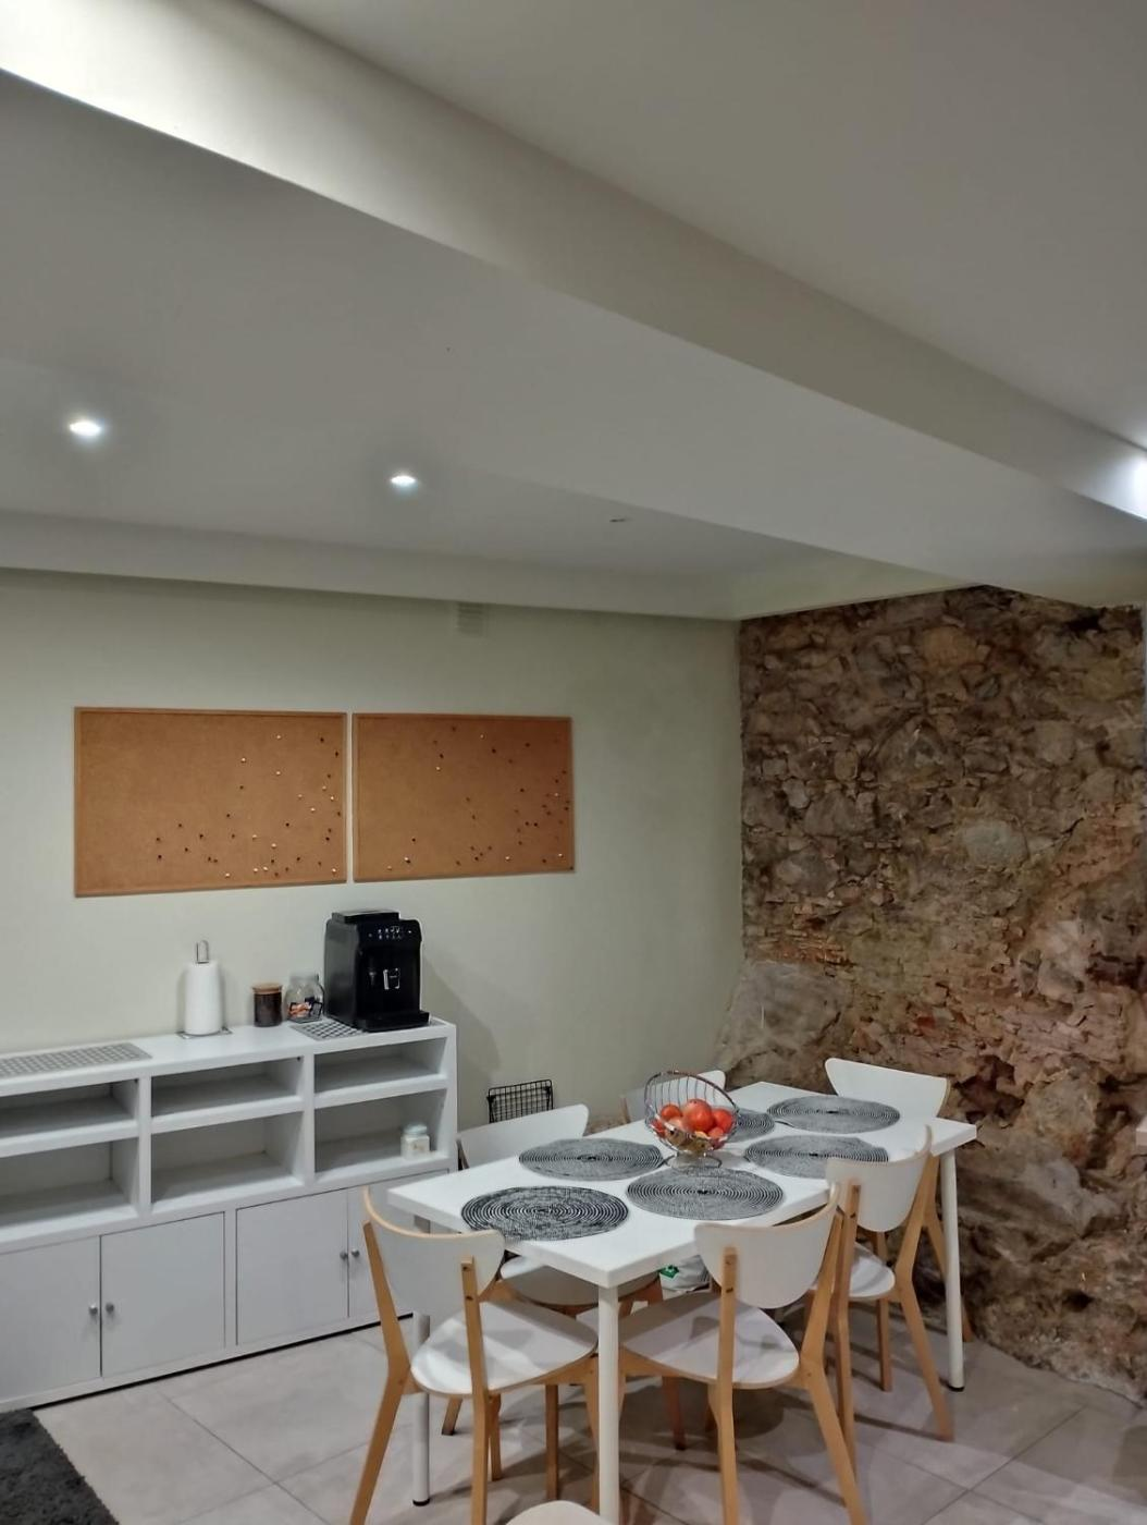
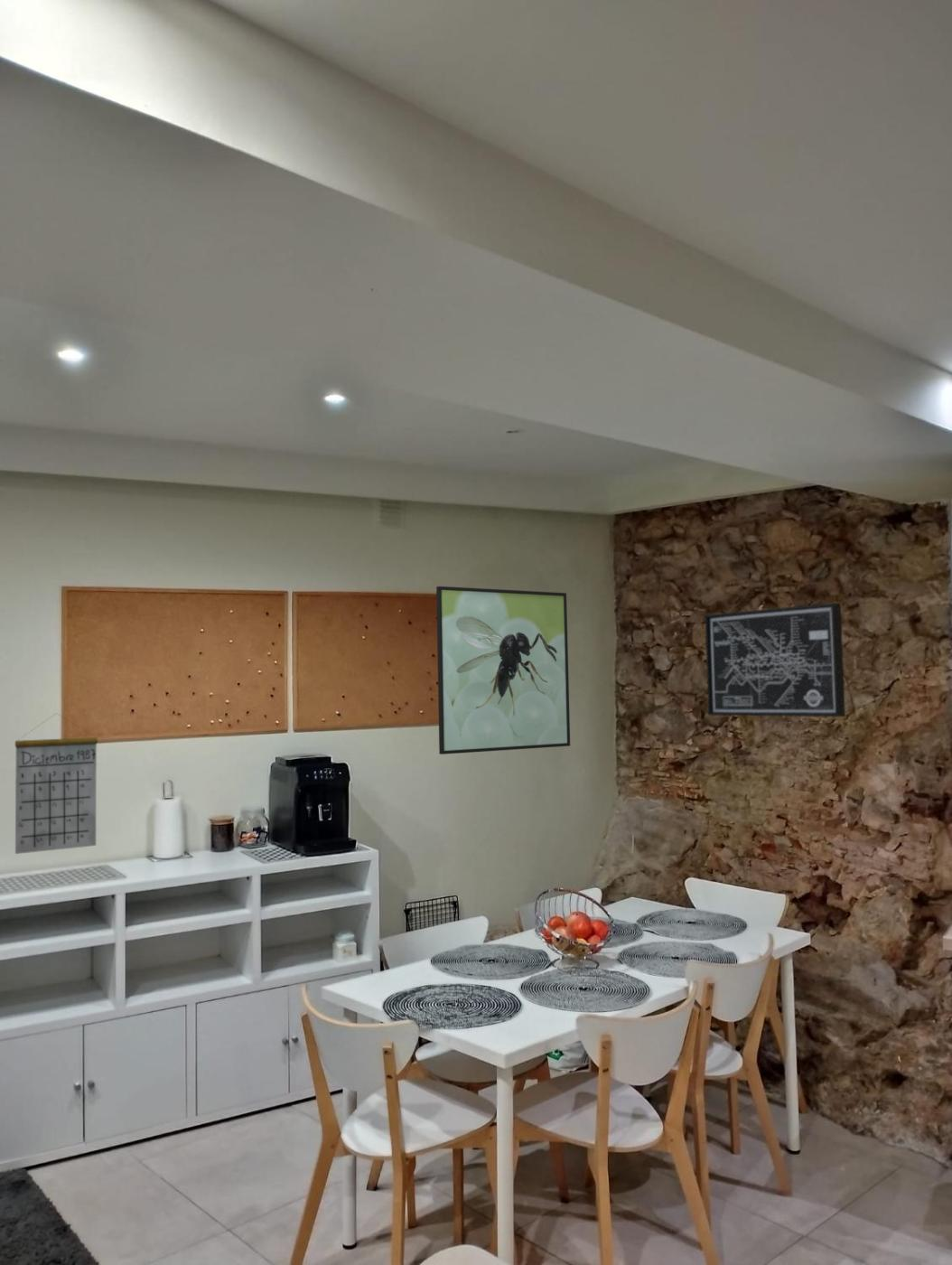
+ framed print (506, 669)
+ calendar (57, 781)
+ wall art (770, 662)
